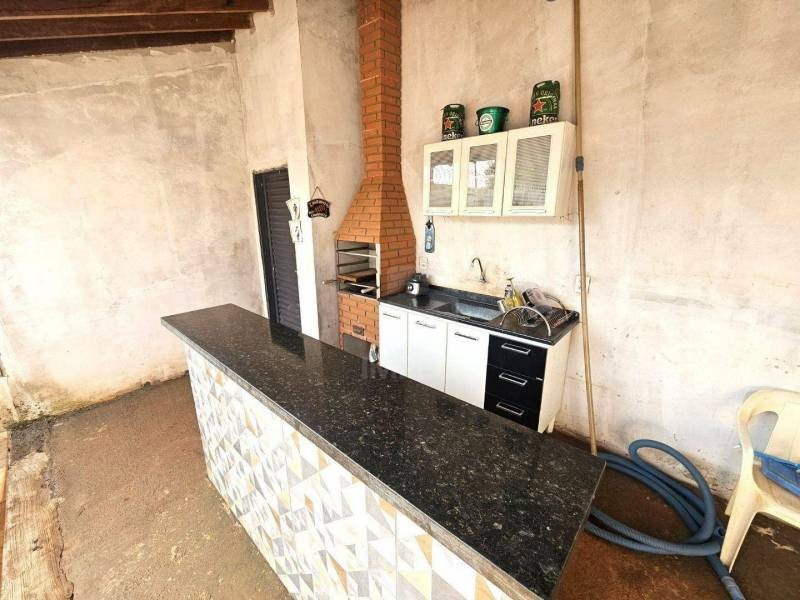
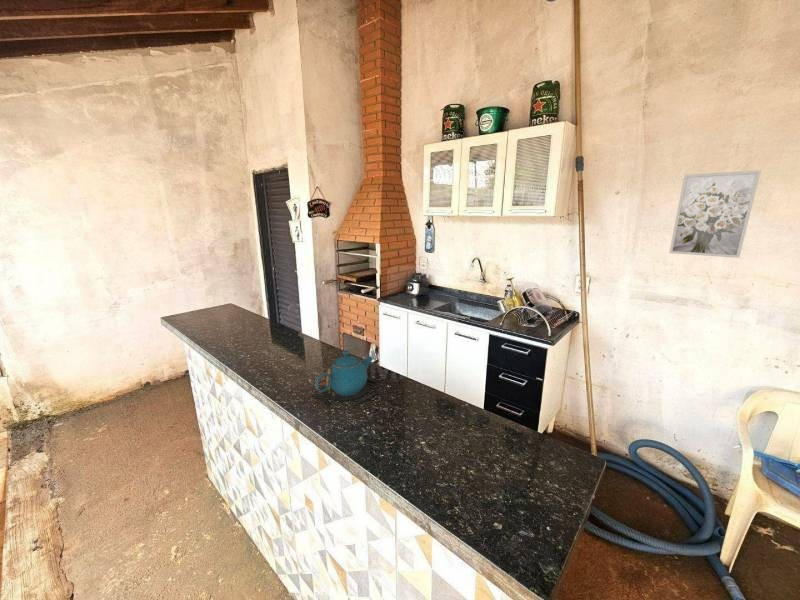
+ wall art (711, 215)
+ teapot (344, 370)
